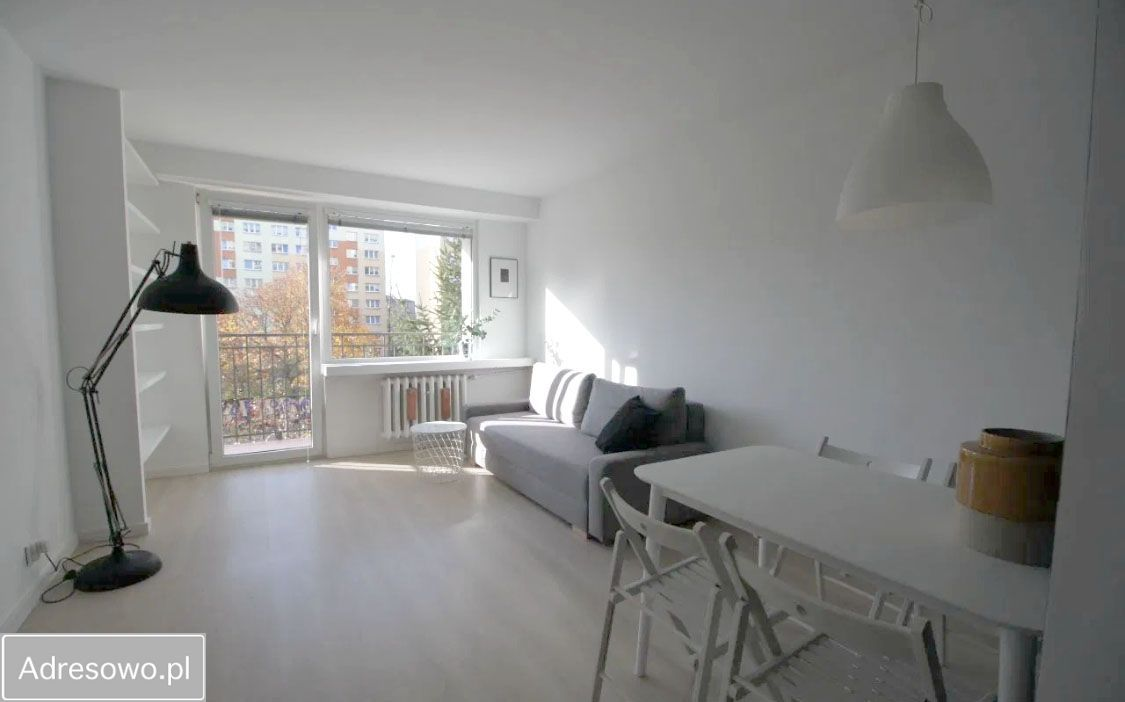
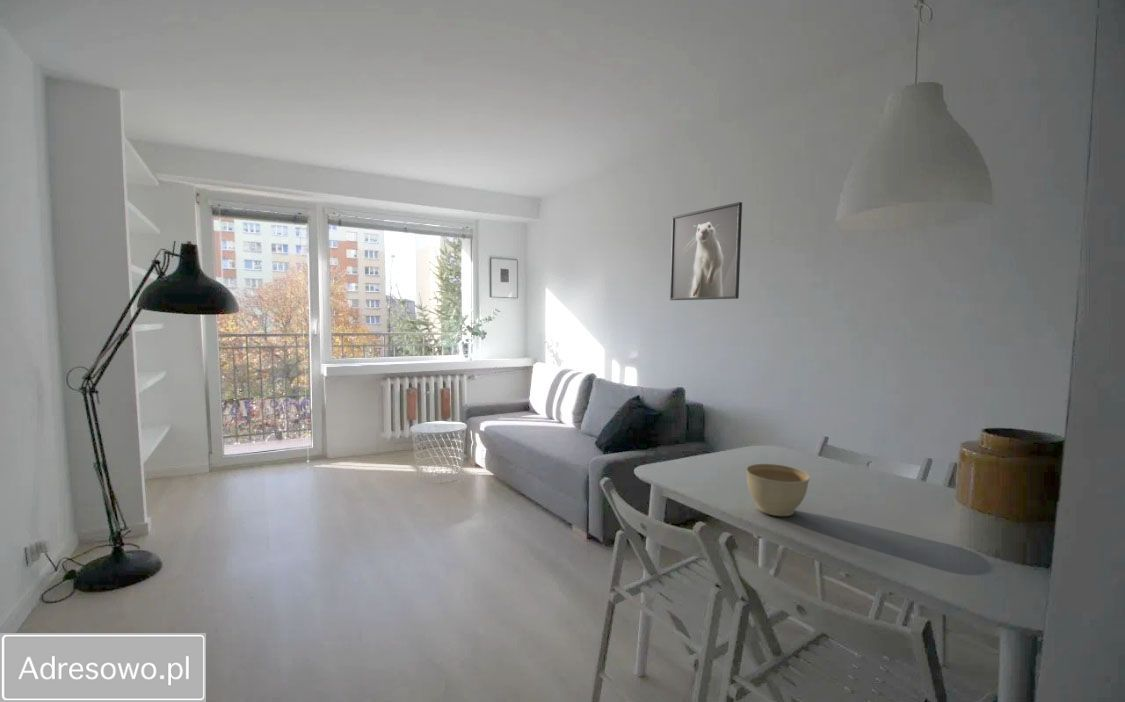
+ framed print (703, 255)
+ planter bowl (776, 491)
